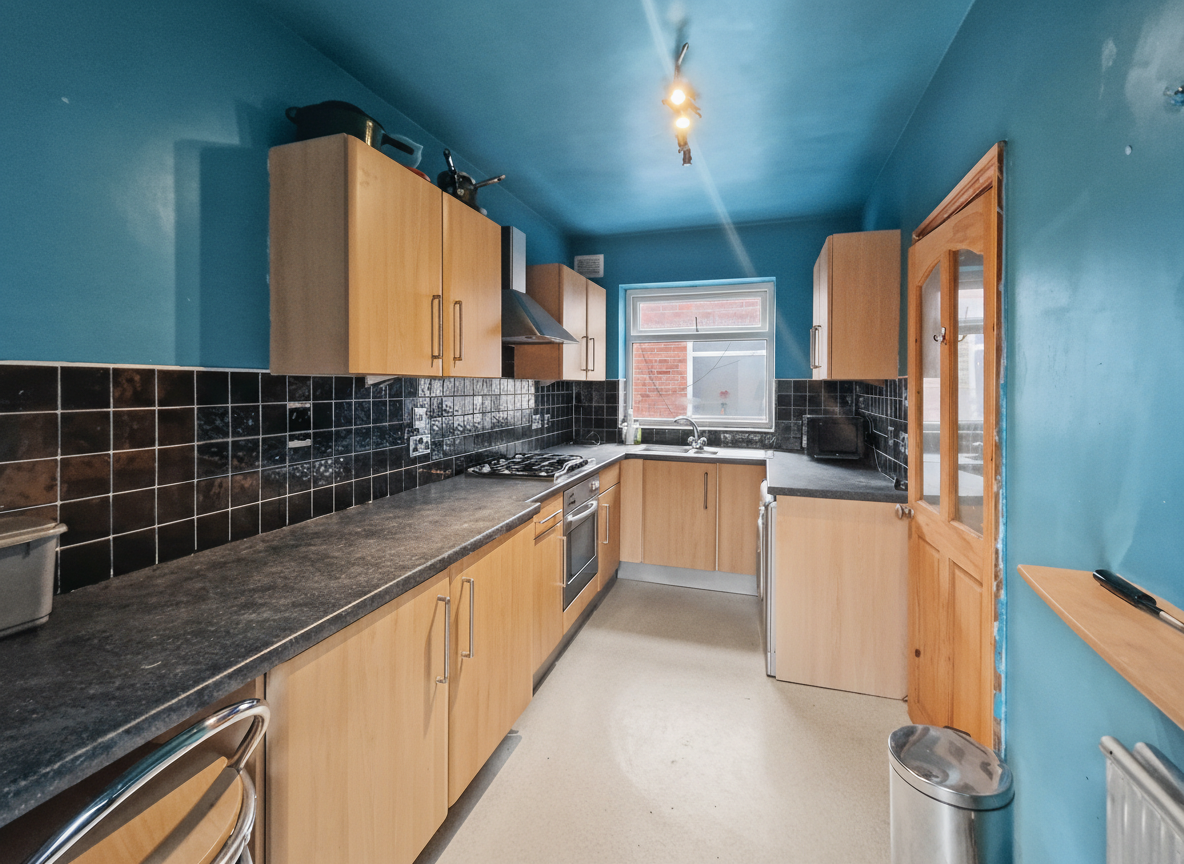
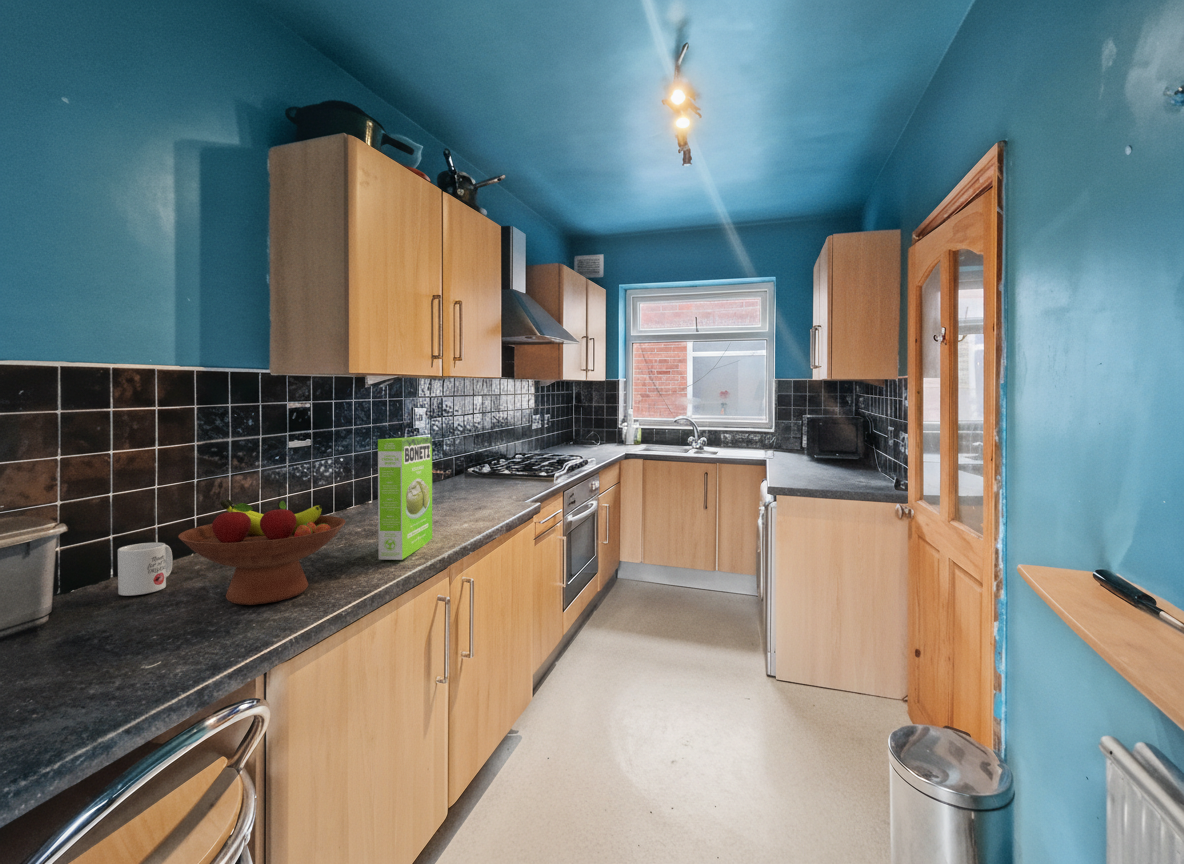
+ fruit bowl (268, 547)
+ mug (149, 565)
+ cake mix box (407, 493)
